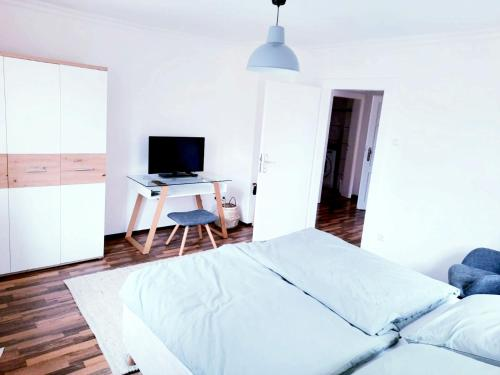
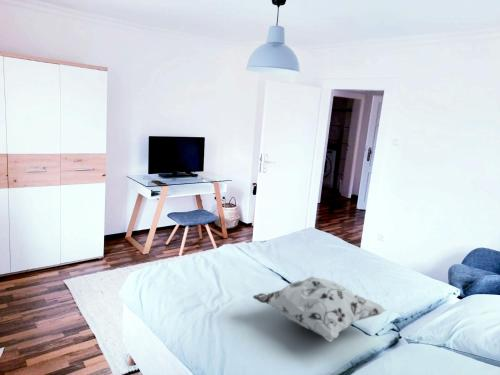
+ decorative pillow (318, 303)
